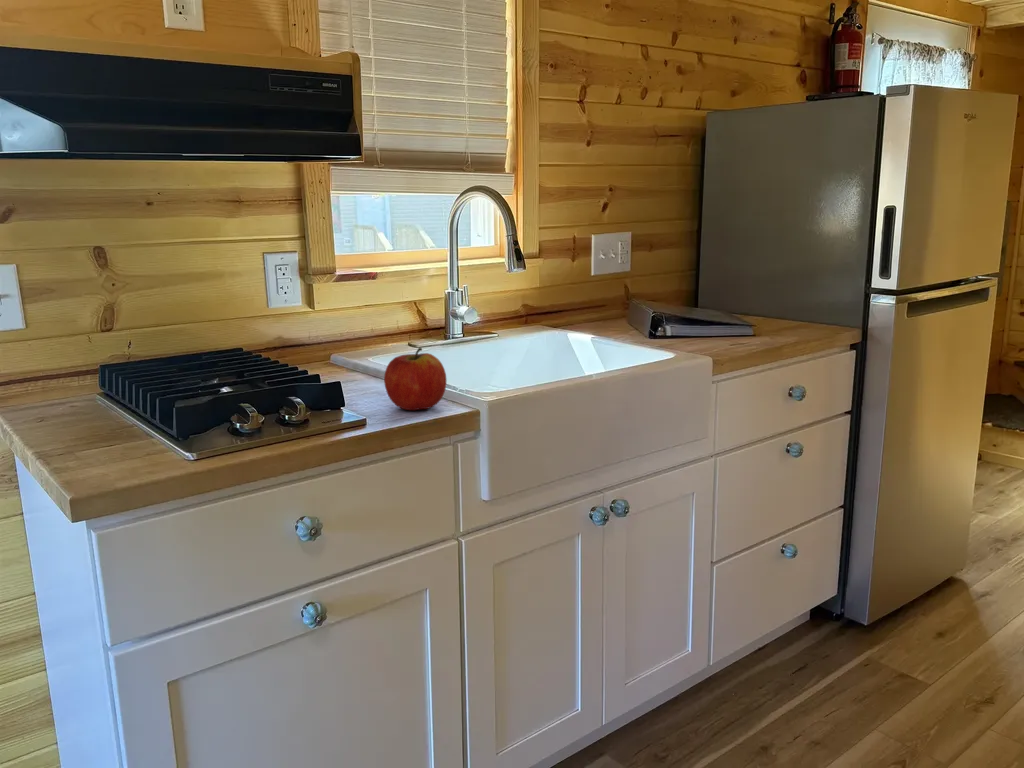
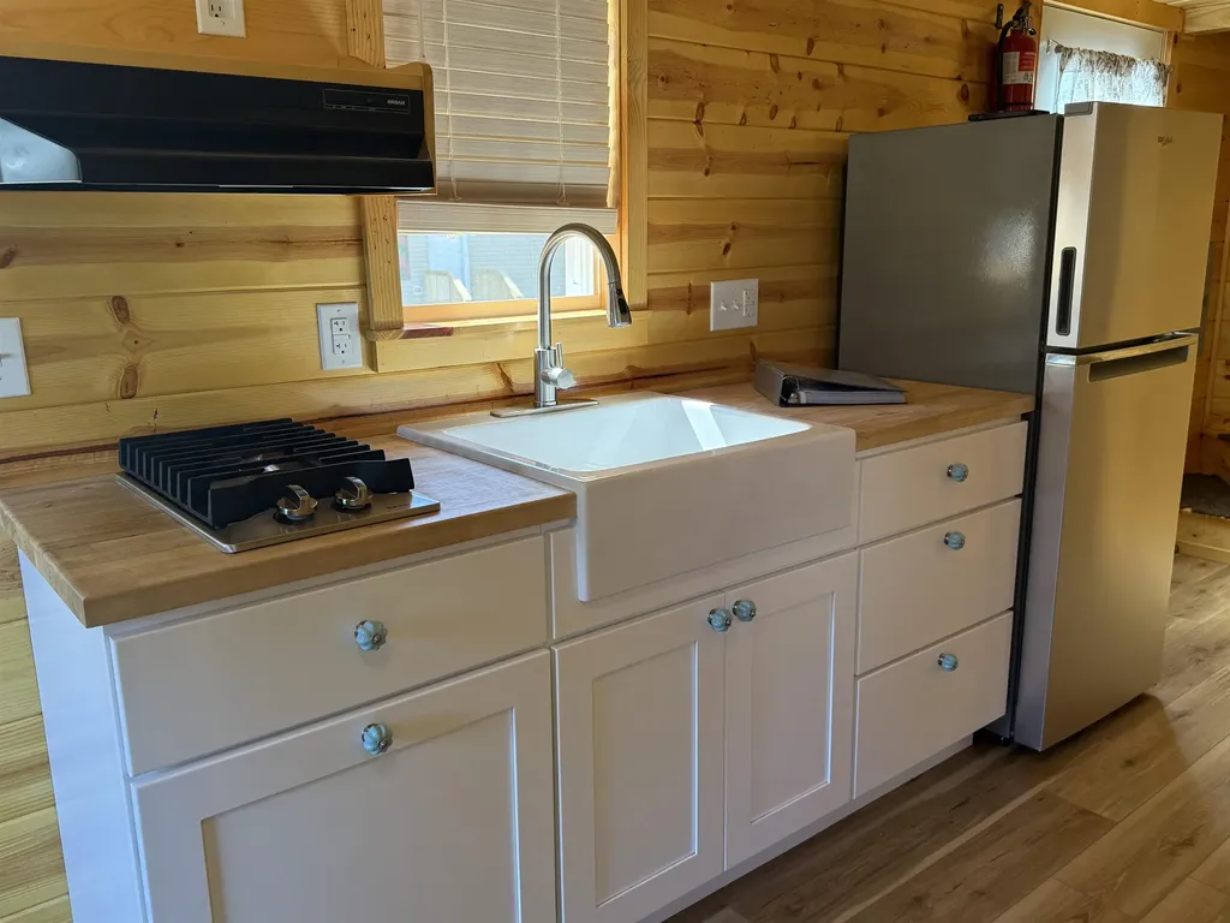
- apple (415, 378)
